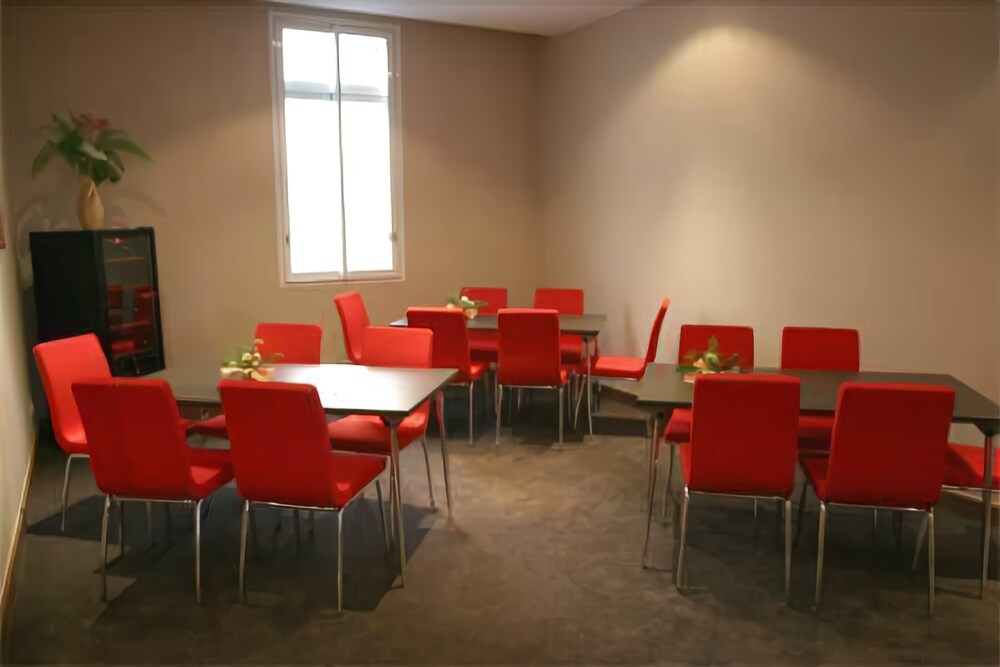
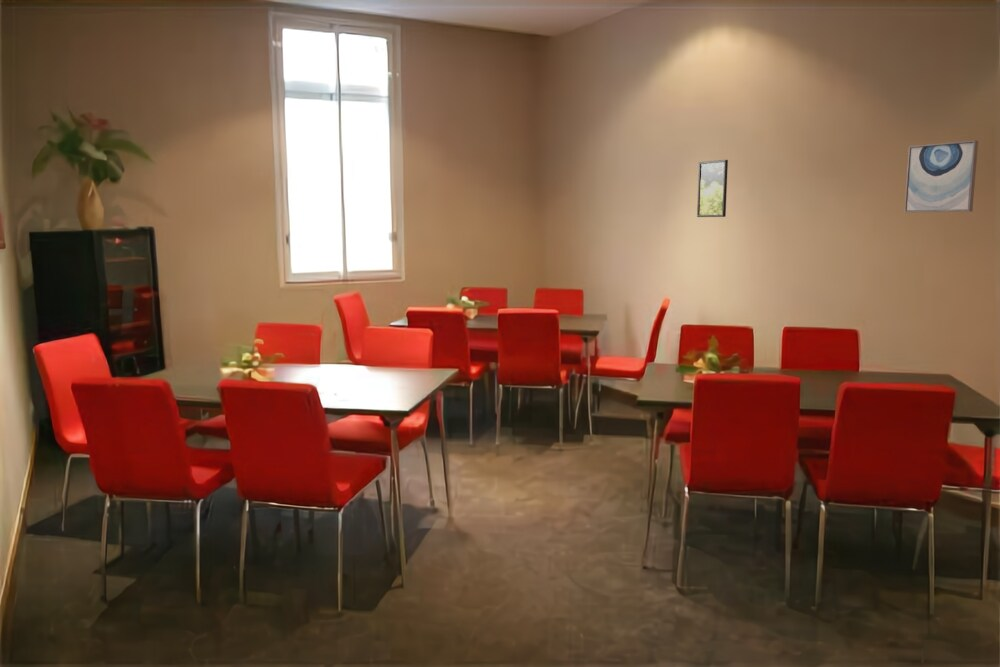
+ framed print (712, 189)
+ wall art (939, 177)
